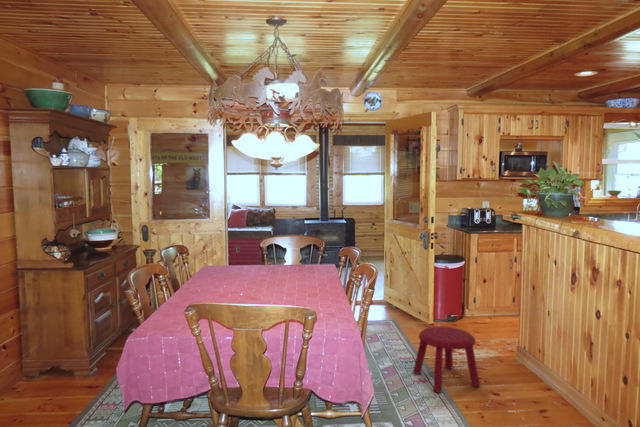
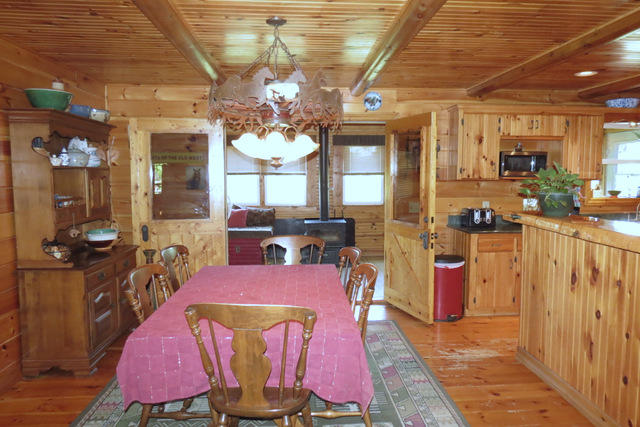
- stool (445, 356)
